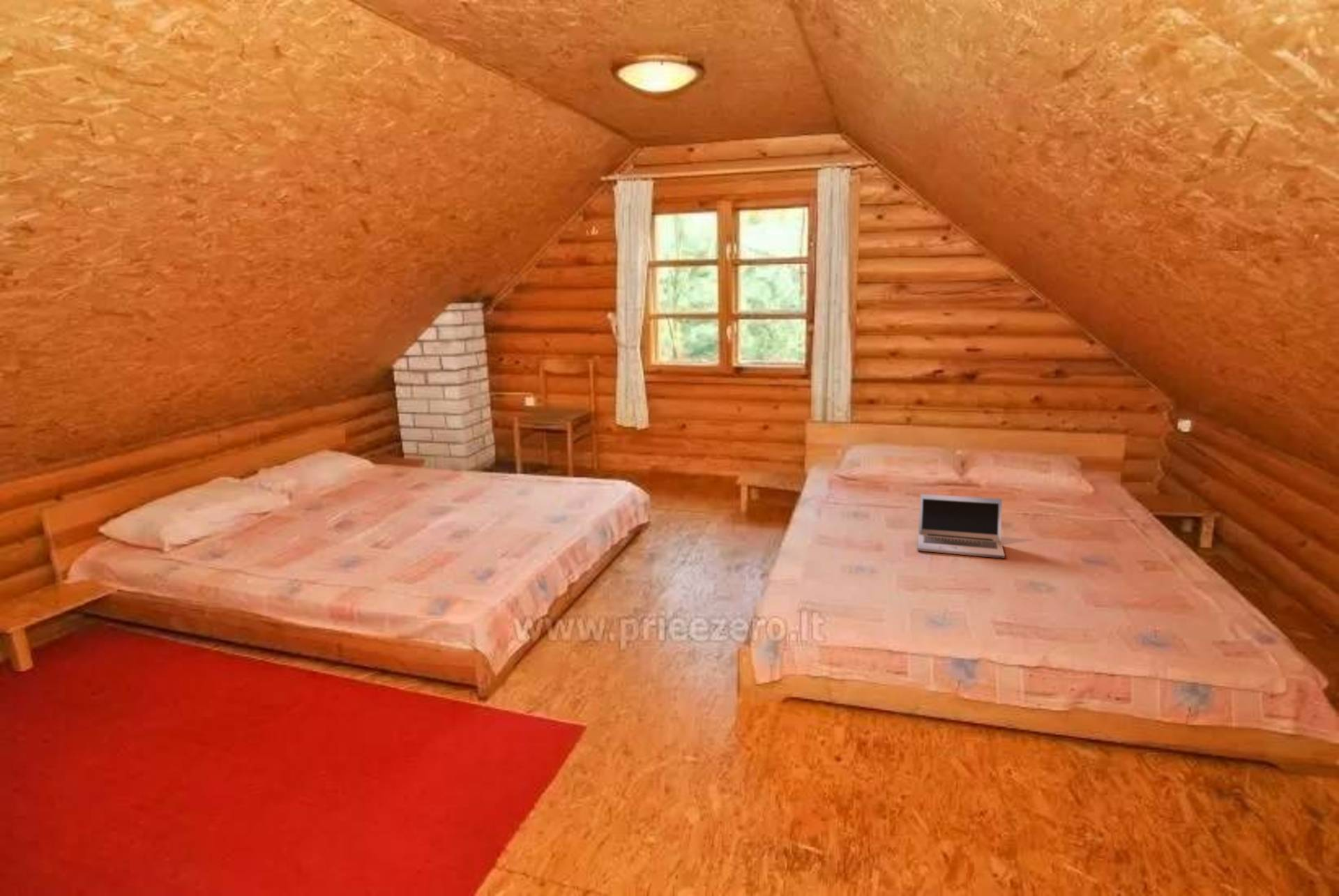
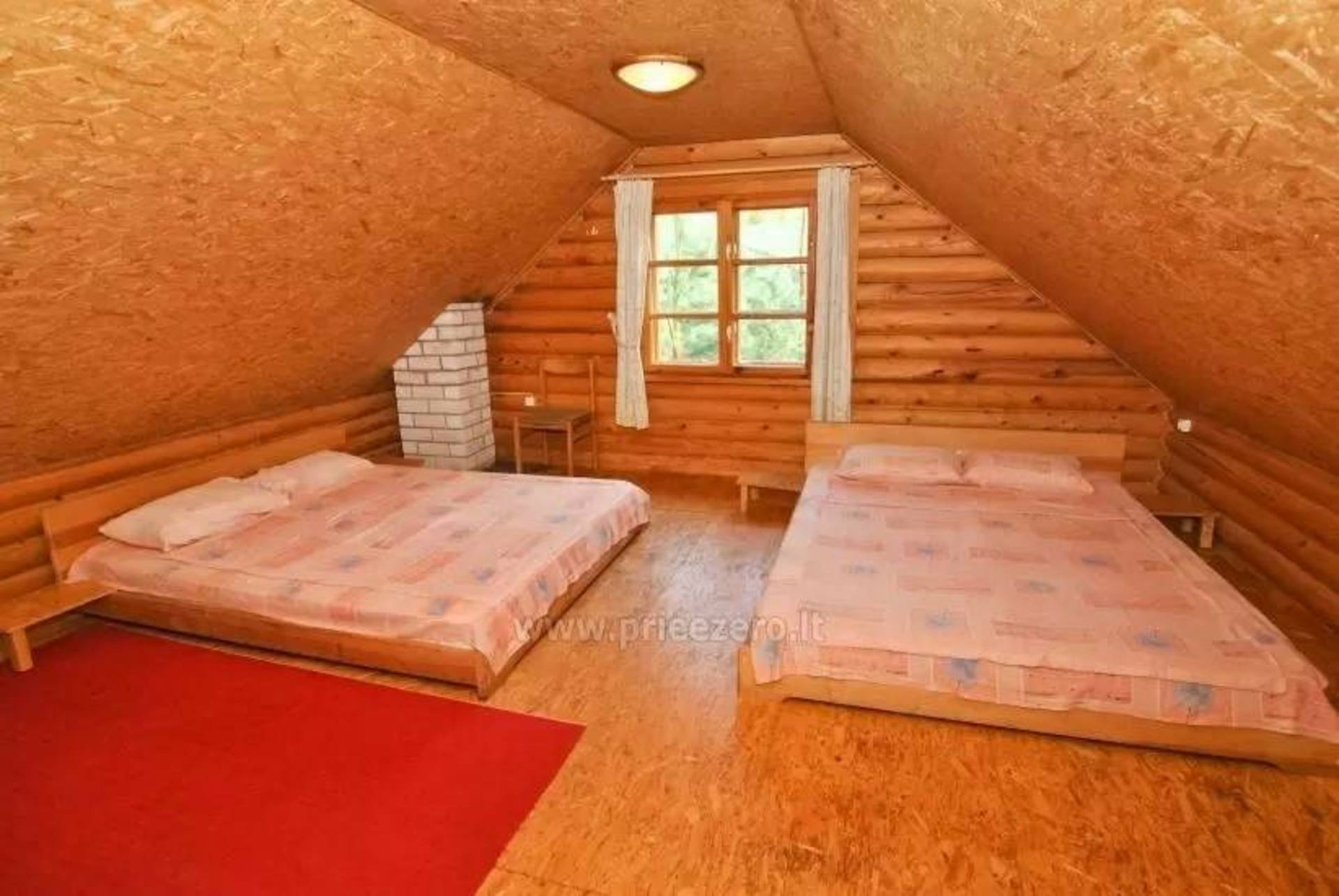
- laptop (960, 524)
